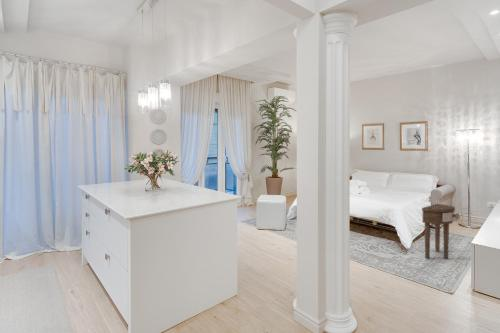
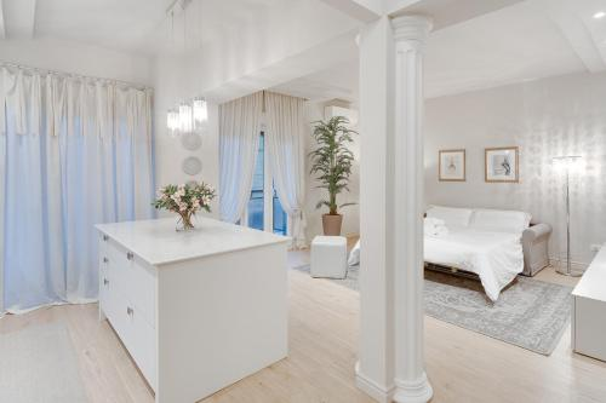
- side table (435, 231)
